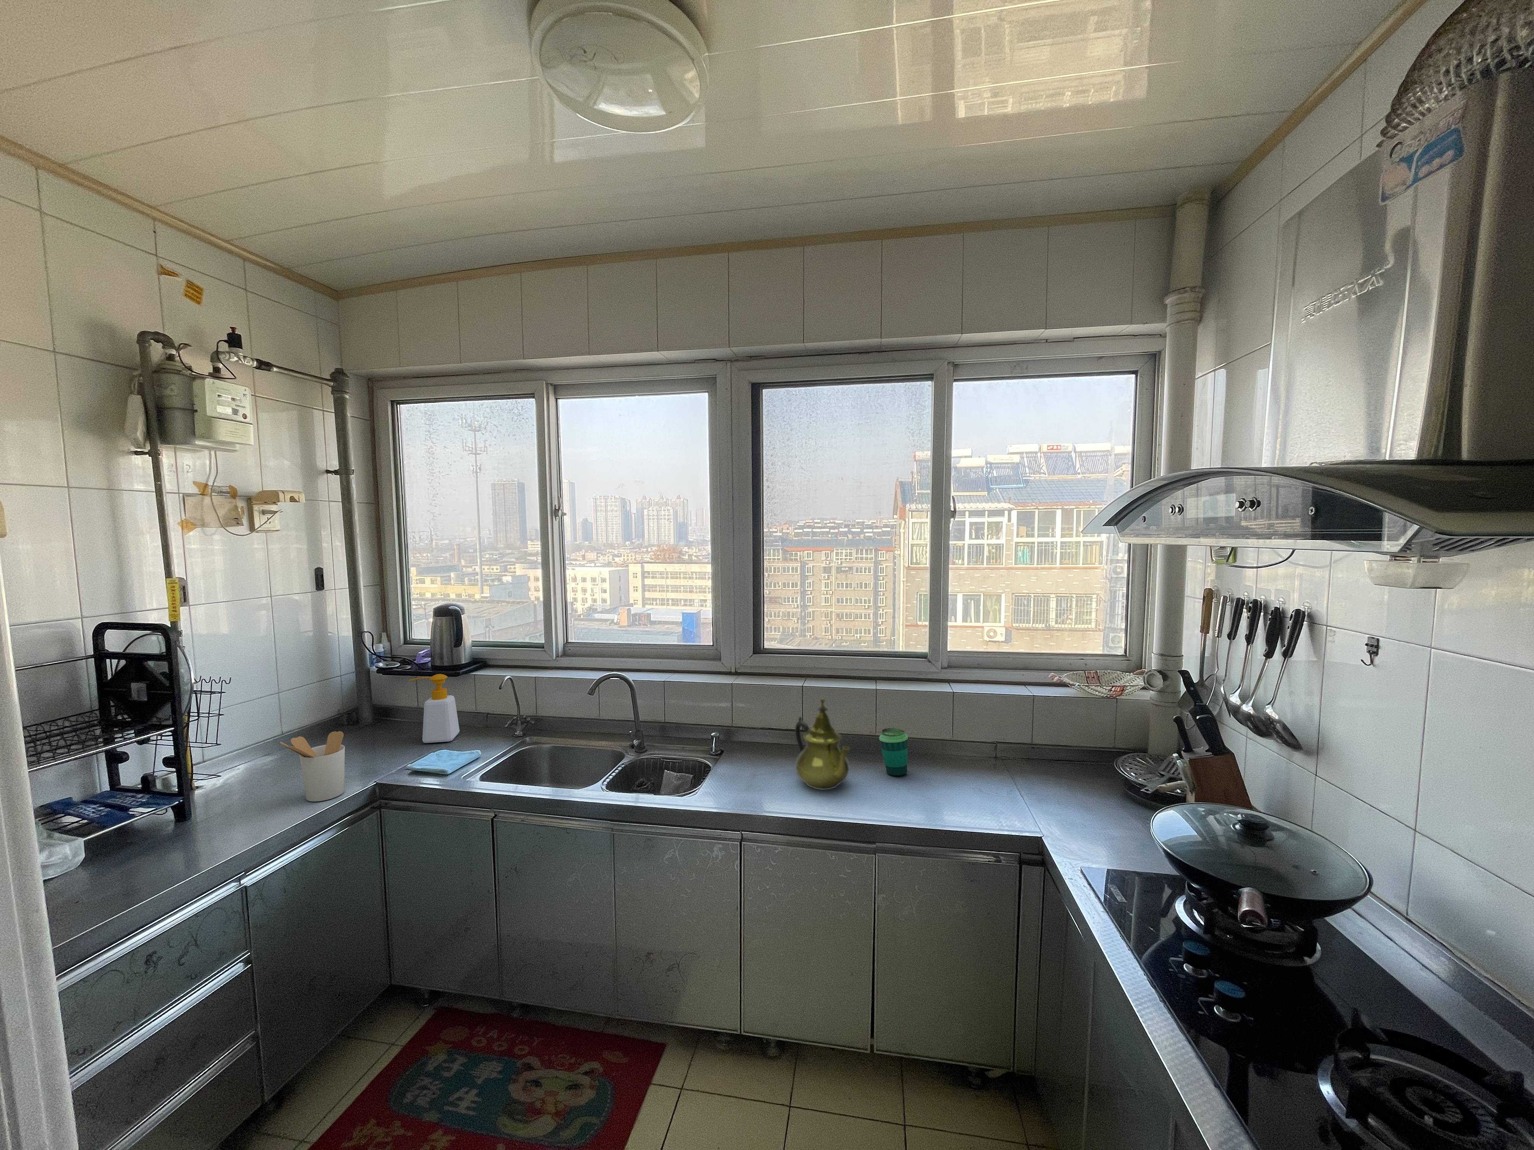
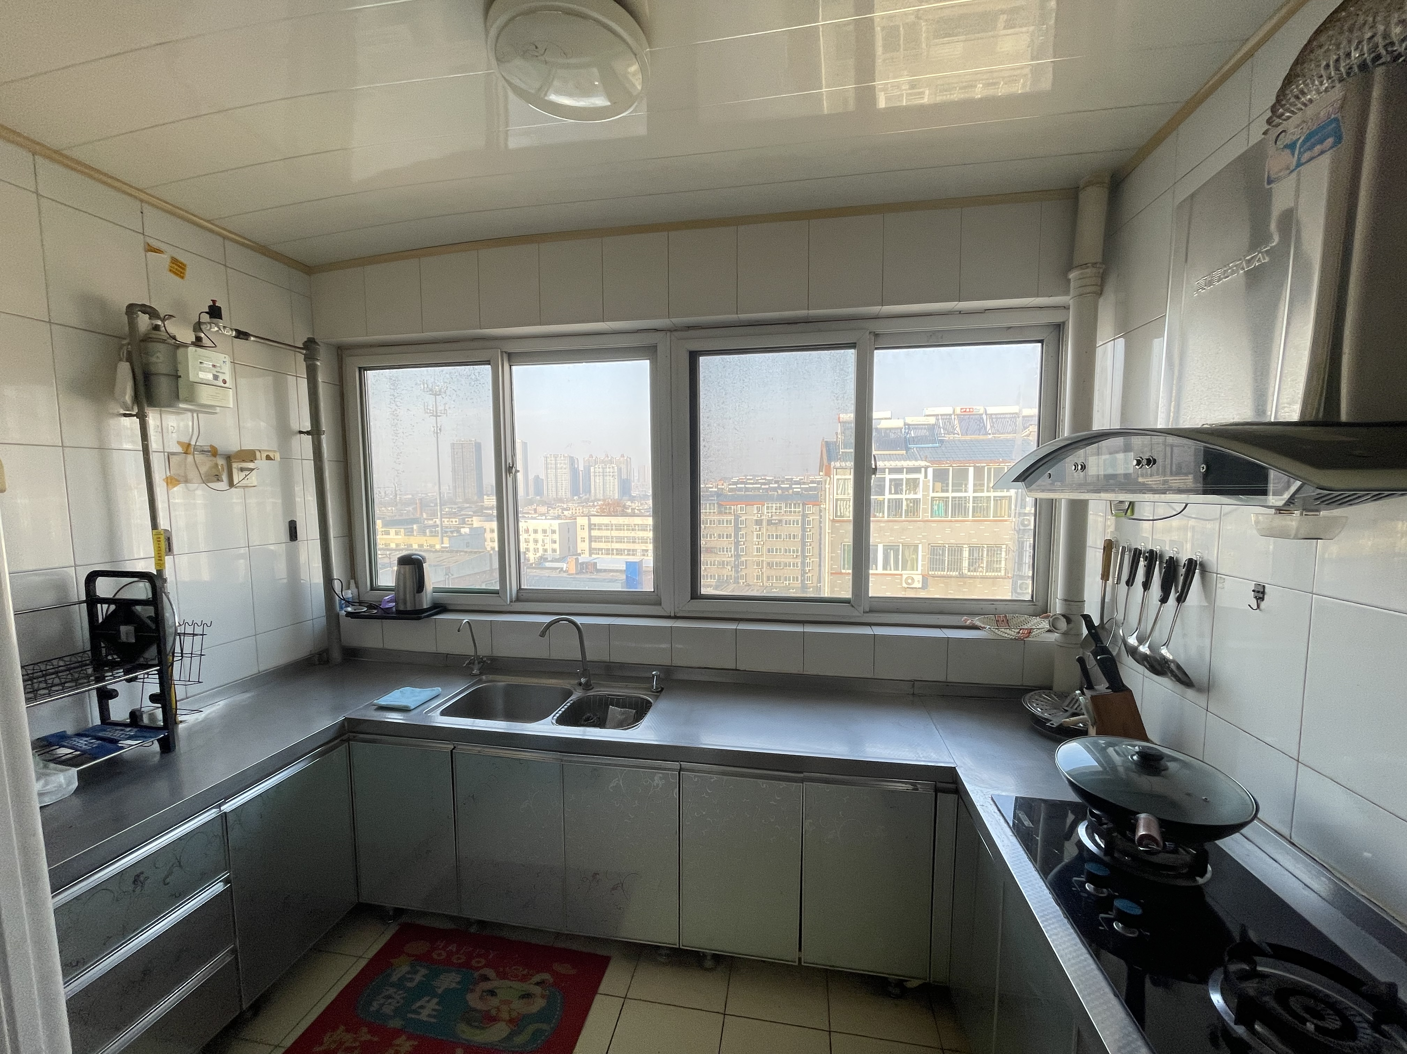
- utensil holder (314, 766)
- soap bottle (432, 707)
- cup (894, 751)
- teapot (821, 739)
